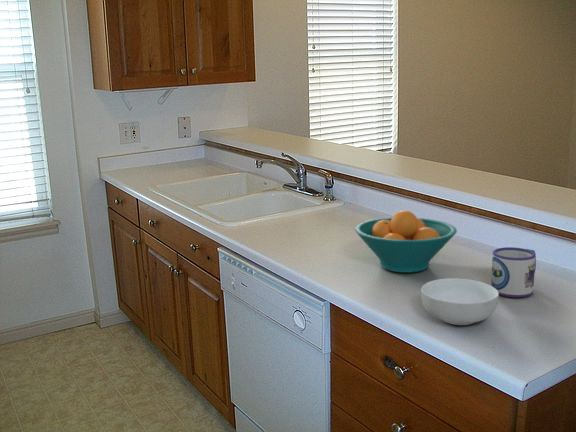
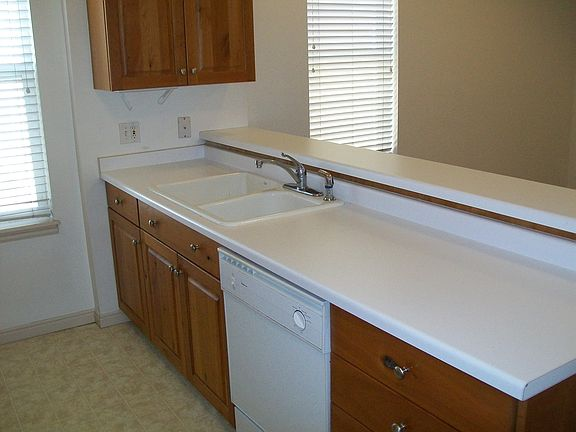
- fruit bowl (404, 238)
- mug (517, 269)
- cereal bowl (459, 304)
